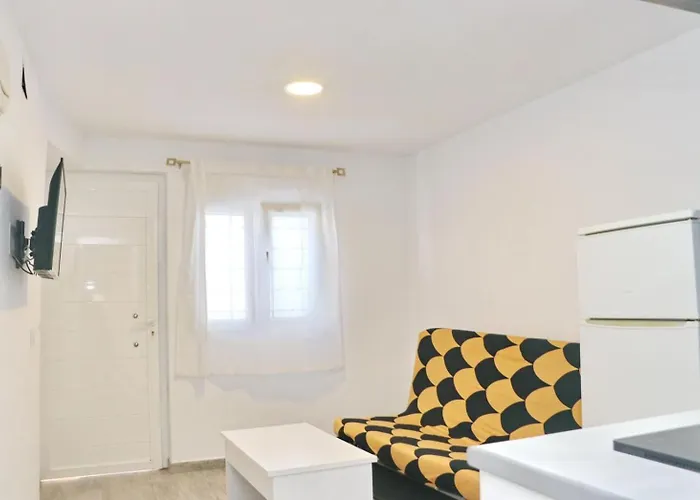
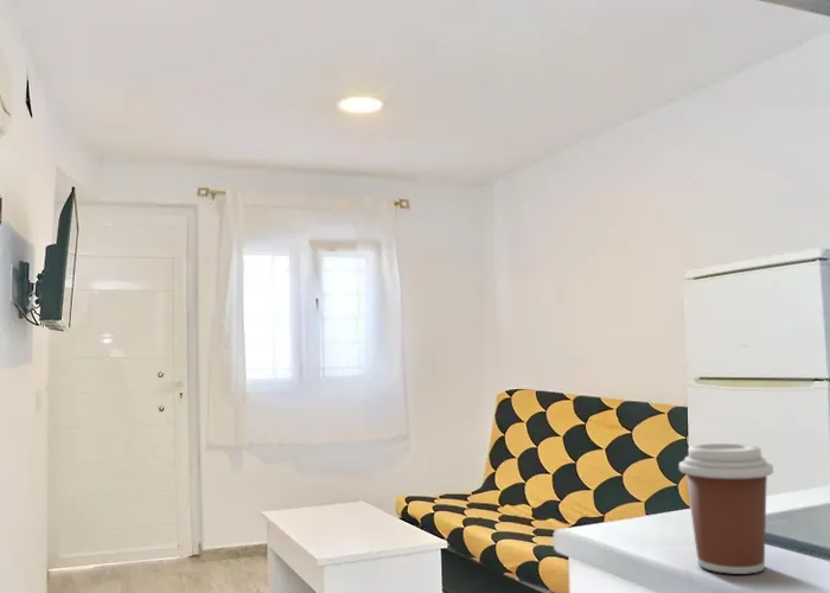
+ coffee cup (727, 505)
